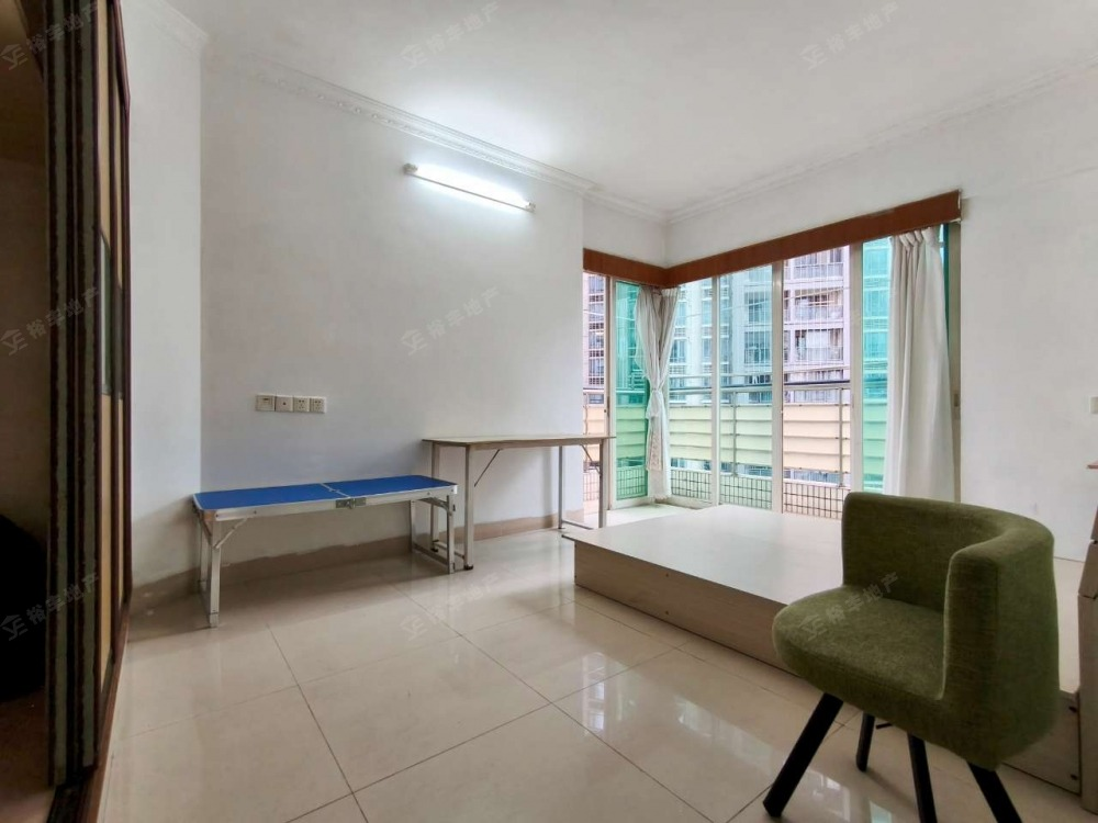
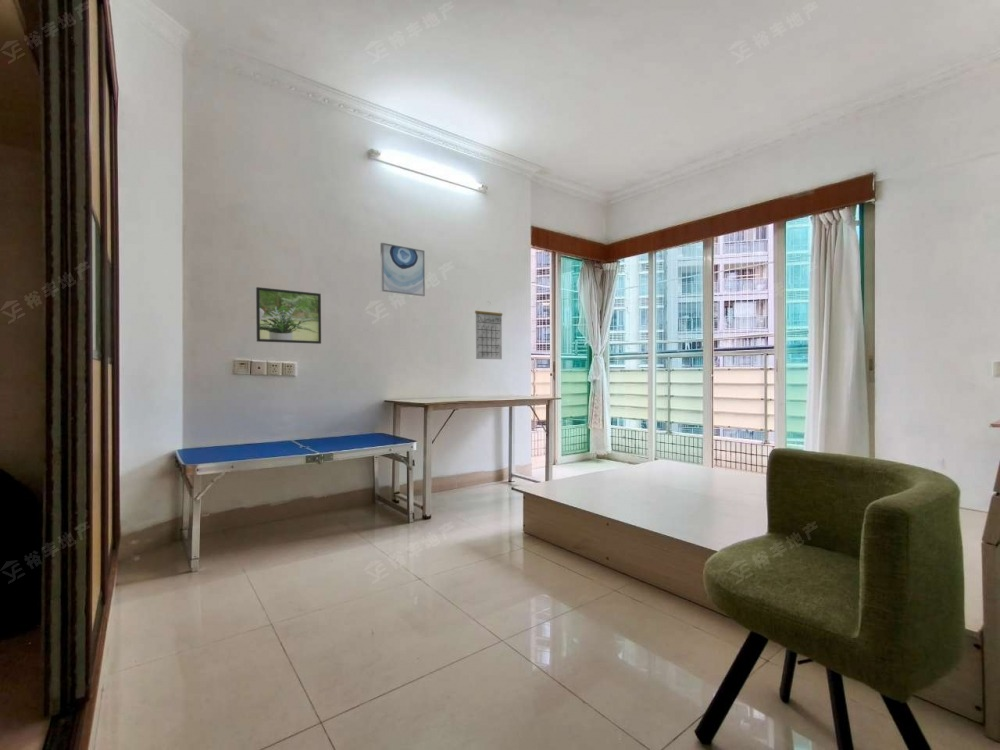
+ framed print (289, 316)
+ calendar (489, 329)
+ wall art (403, 270)
